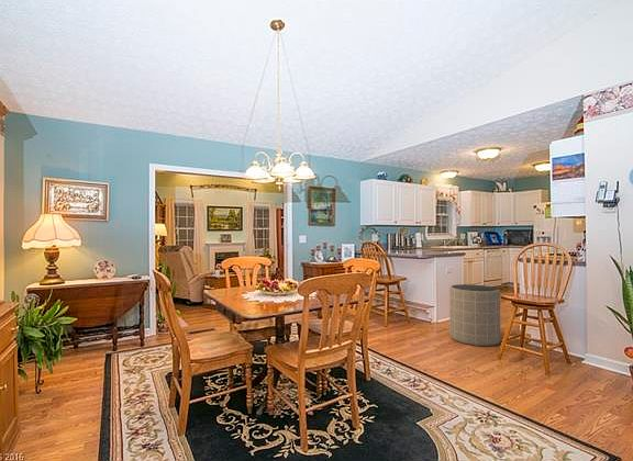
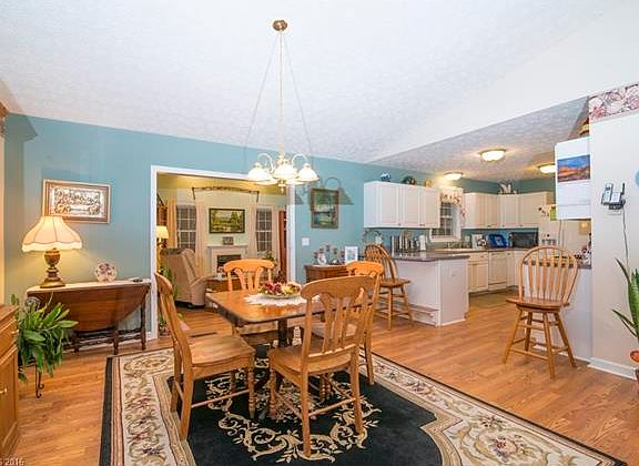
- trash can (474, 313)
